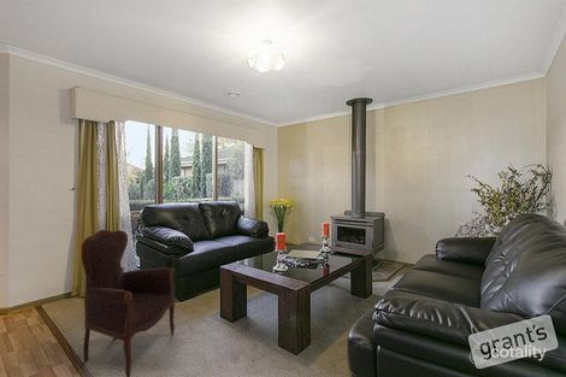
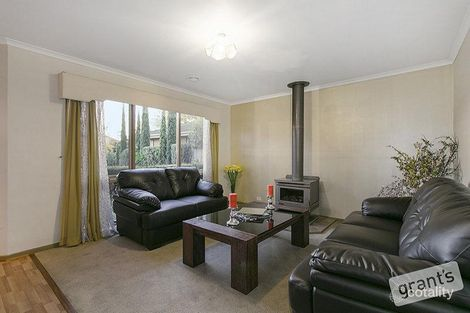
- armchair (126, 290)
